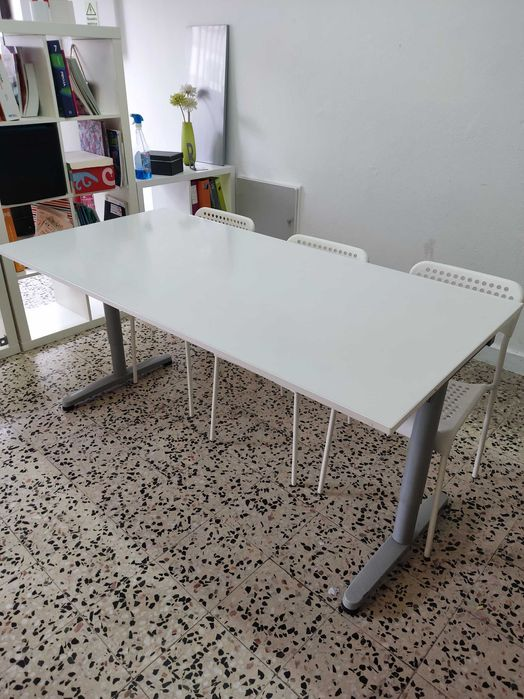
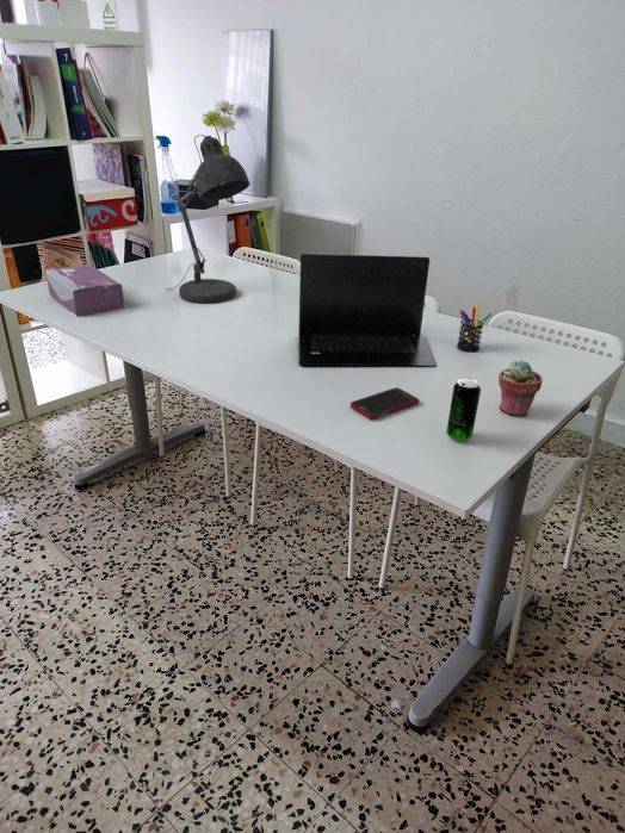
+ potted succulent (518, 385)
+ laptop (366, 309)
+ cell phone (384, 403)
+ pen holder (474, 327)
+ beverage can (463, 410)
+ tissue box (83, 288)
+ desk lamp (190, 225)
